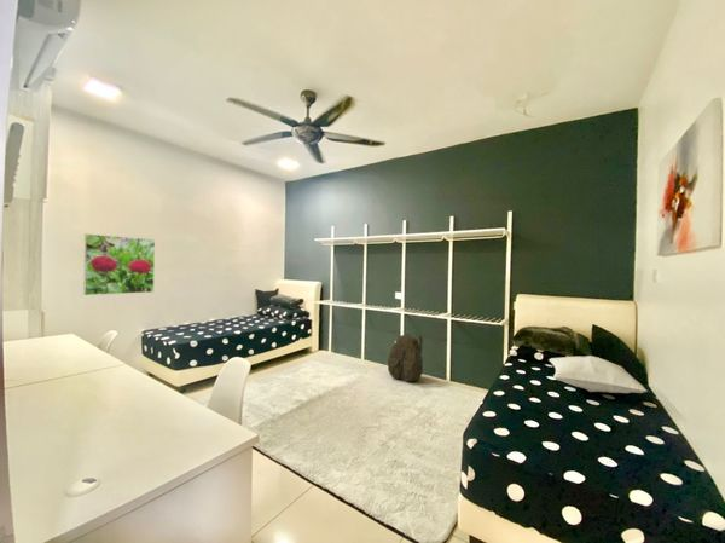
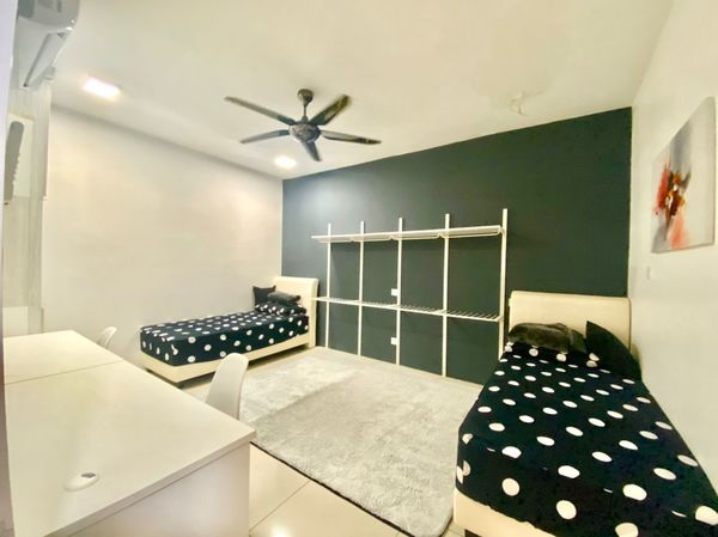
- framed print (121, 265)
- cushion (590, 372)
- backpack (407, 356)
